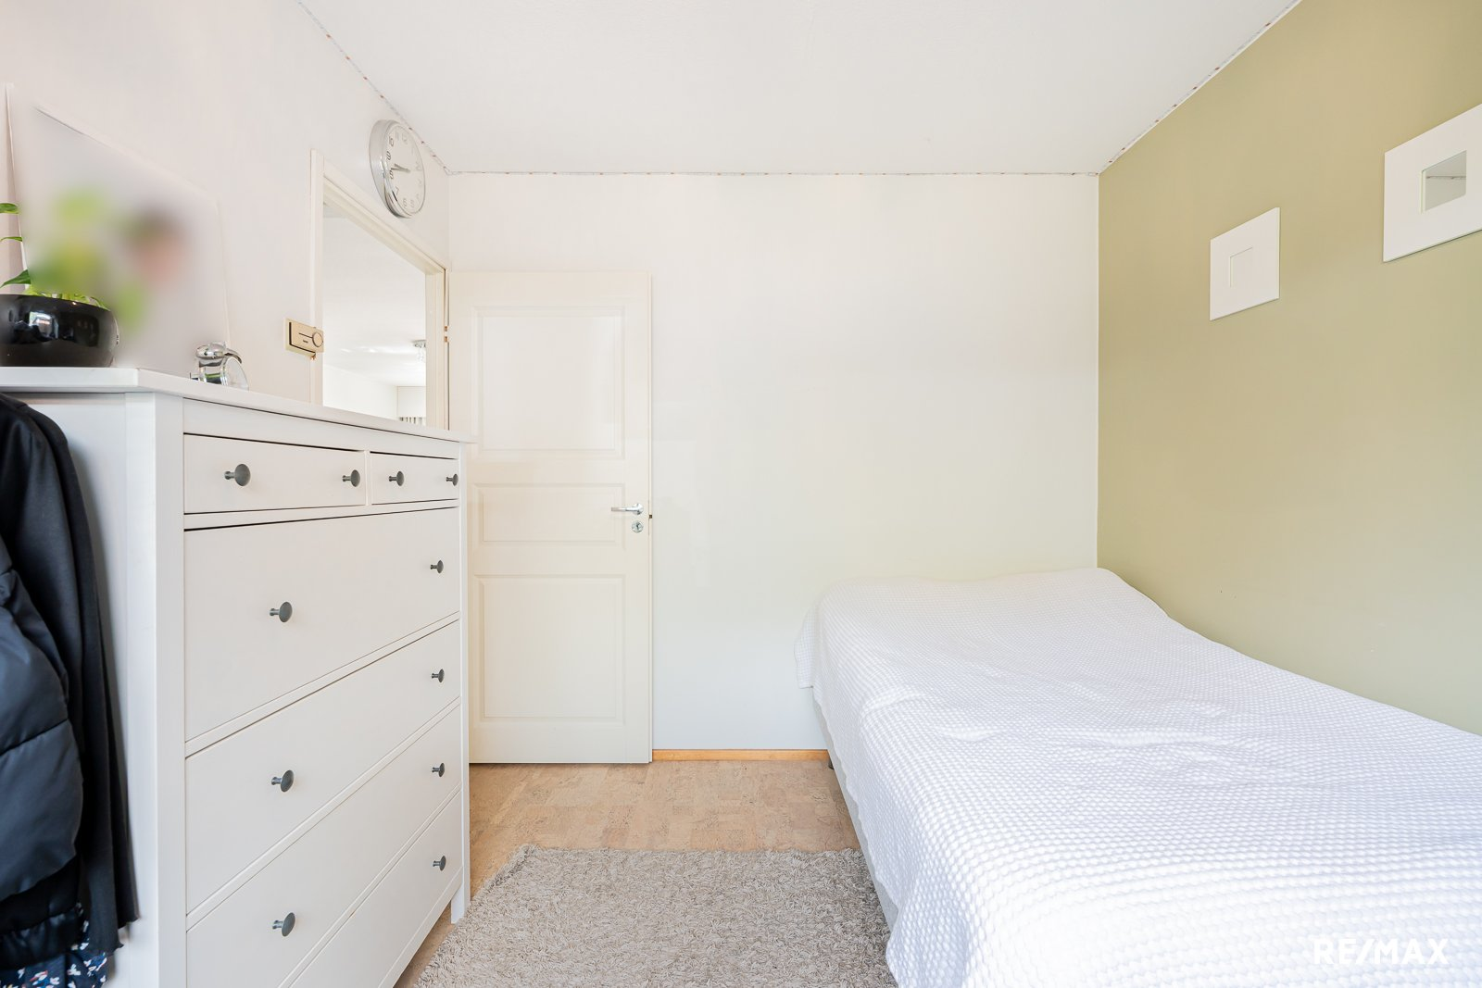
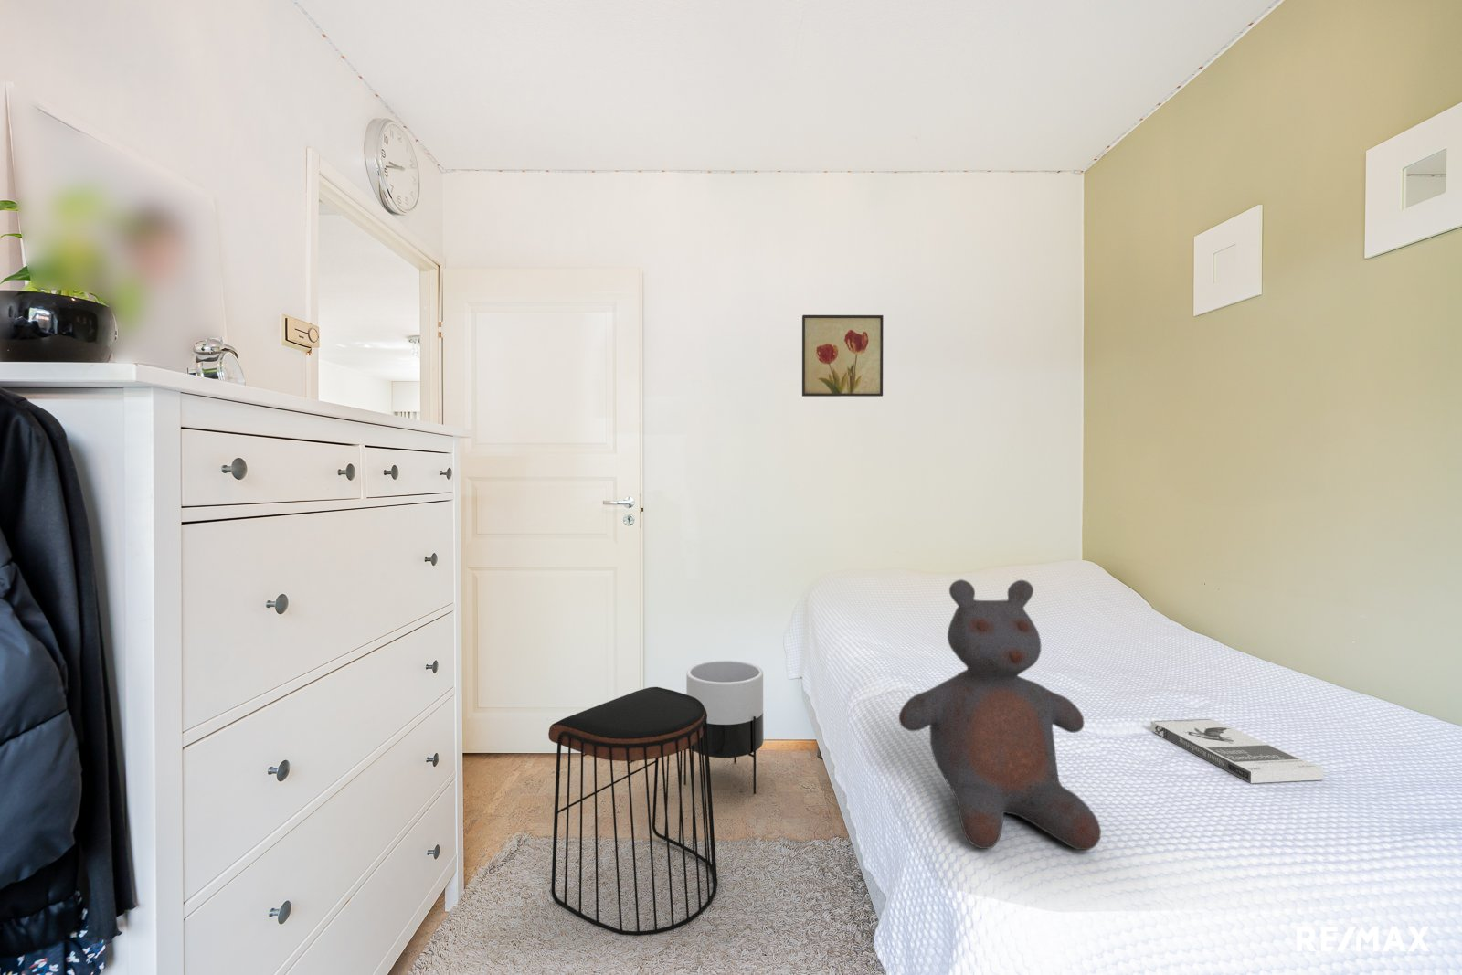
+ book (1229, 748)
+ wall art (842, 356)
+ planter (723, 725)
+ teddy bear (1004, 700)
+ stool (647, 799)
